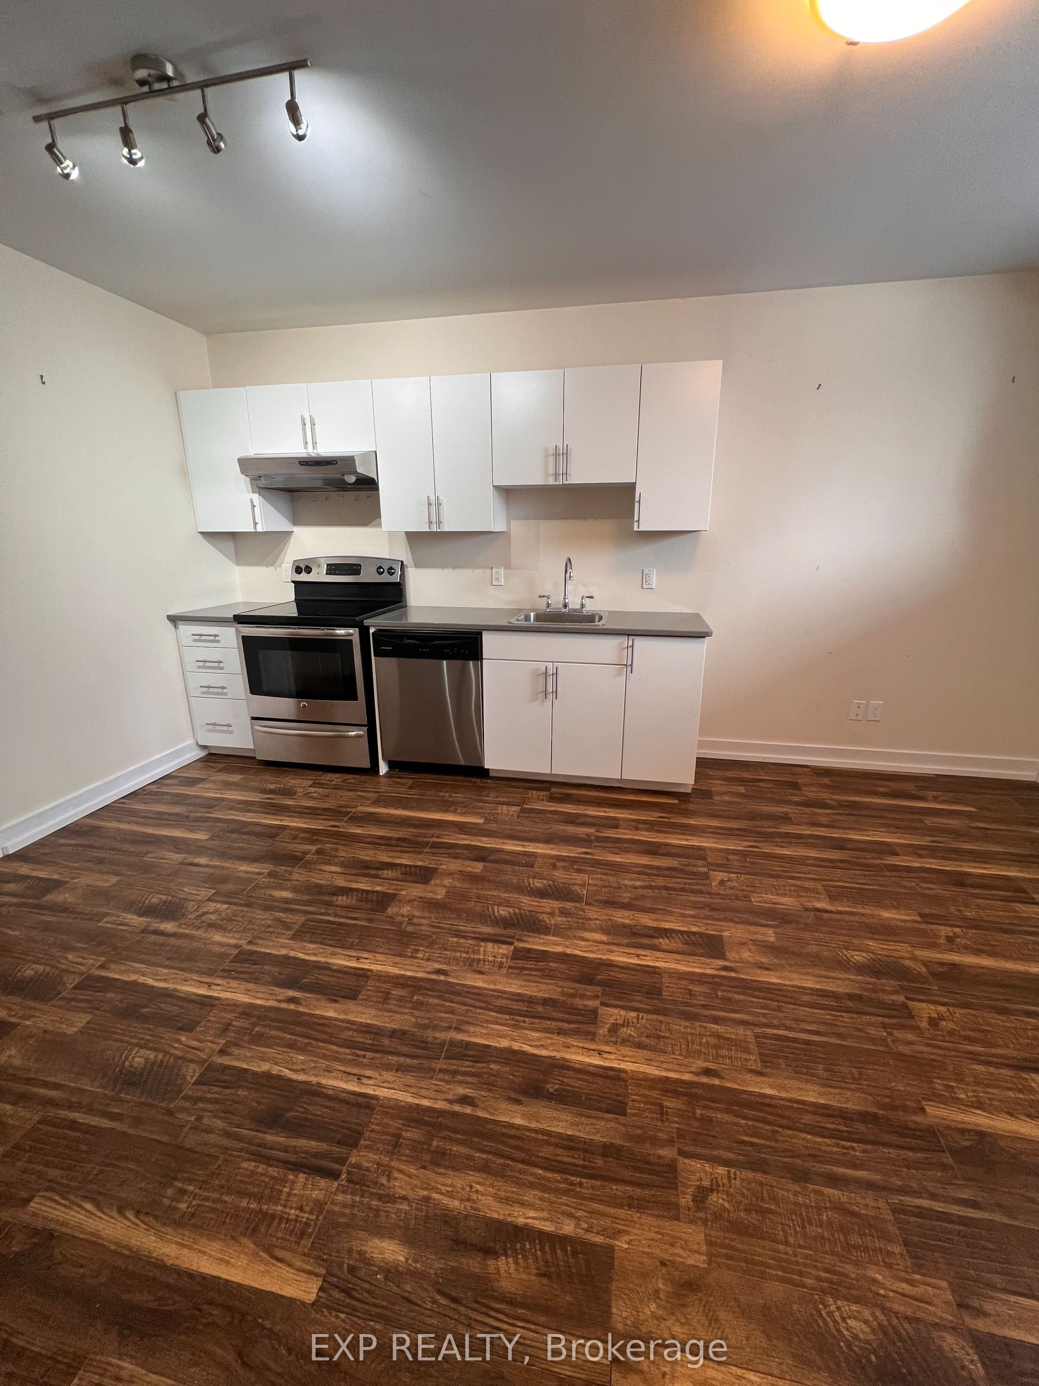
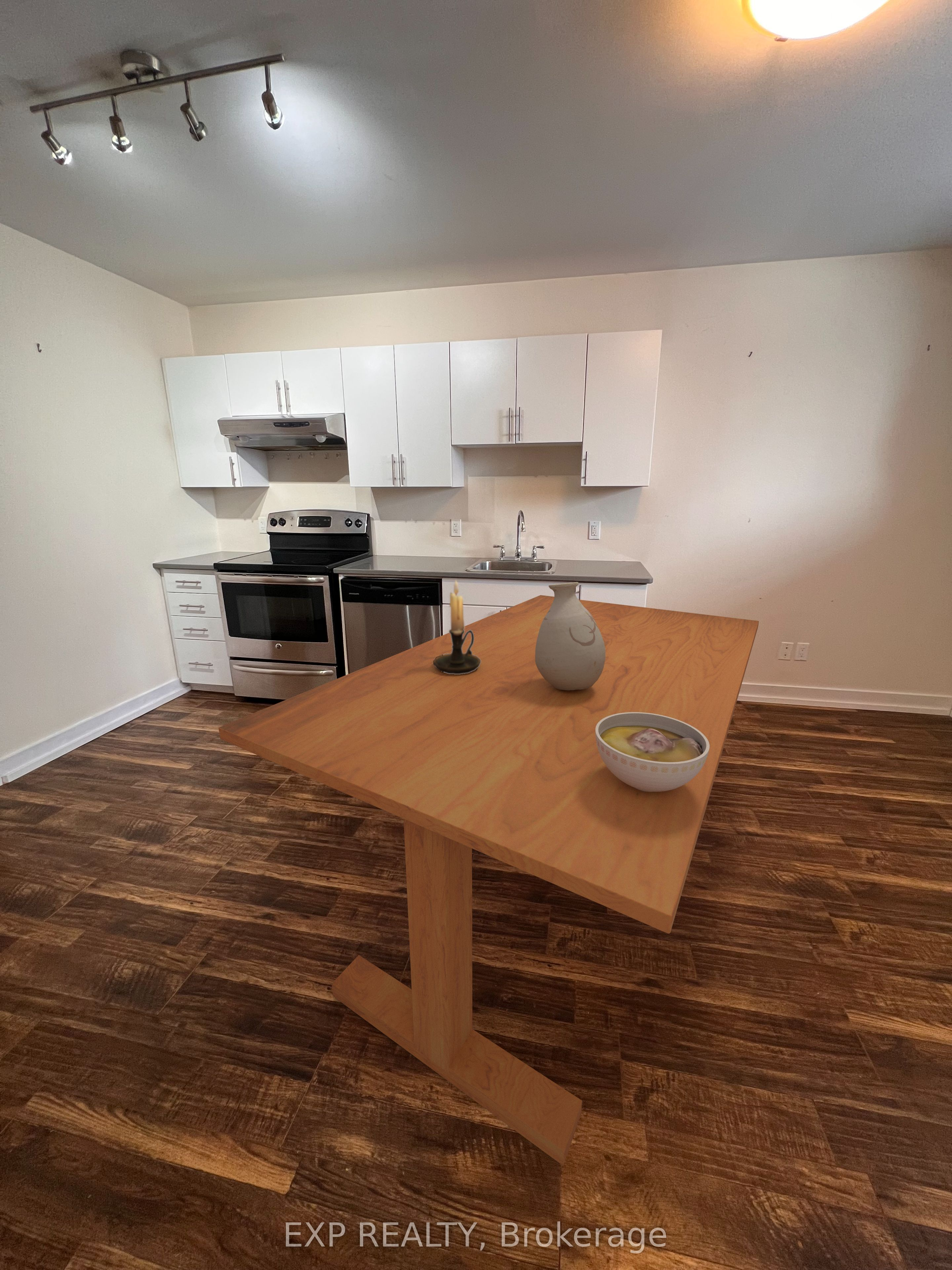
+ dining table (560, 774)
+ vase (571, 637)
+ candle holder (460, 622)
+ bowl (648, 758)
